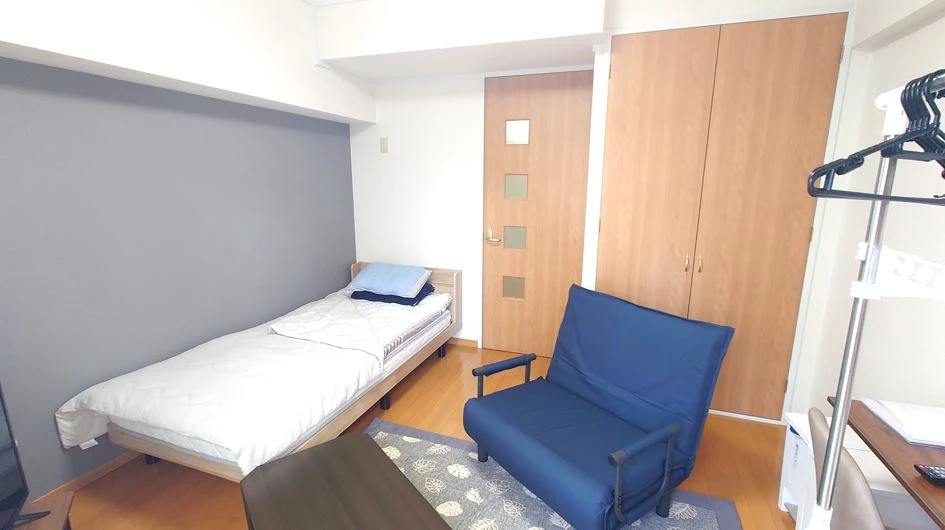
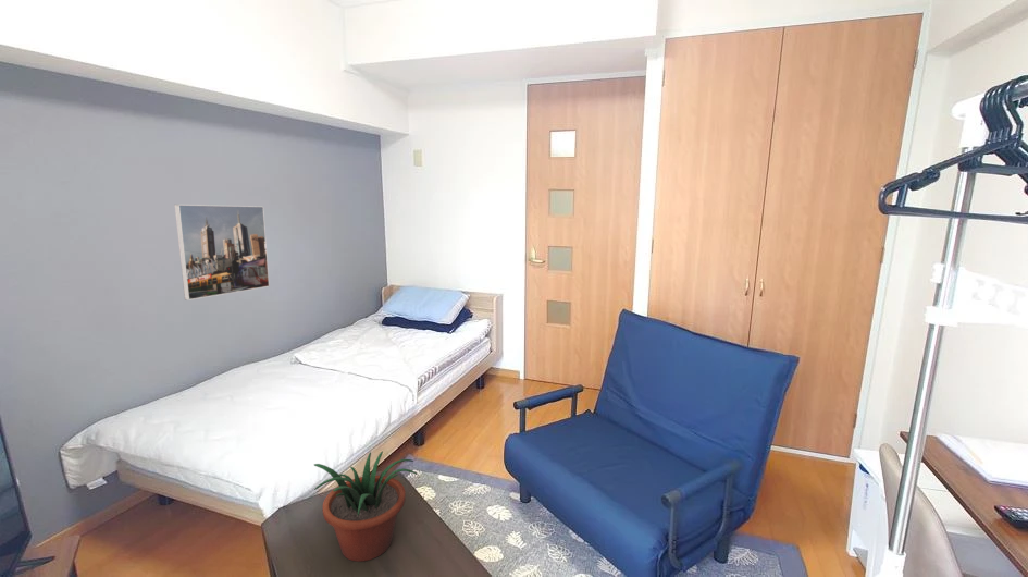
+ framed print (226, 249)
+ potted plant (366, 508)
